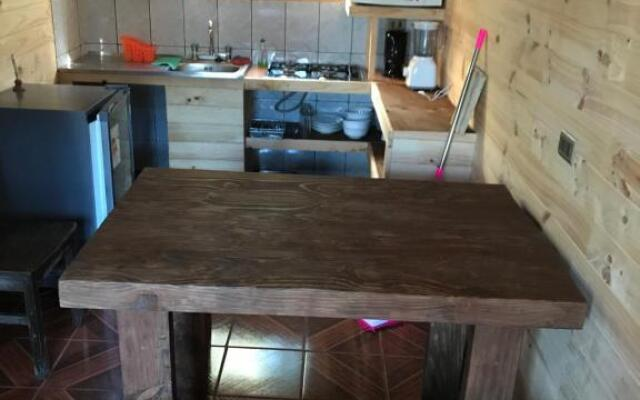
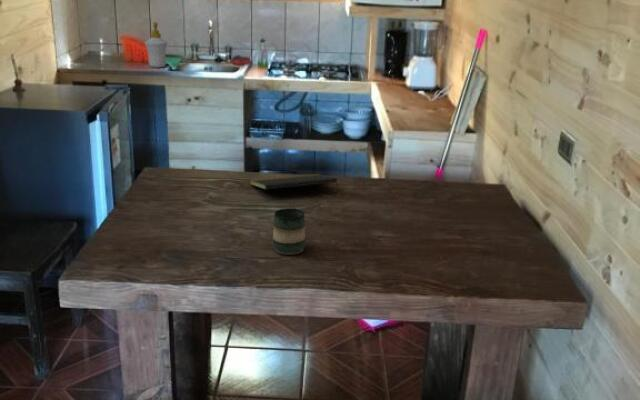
+ notepad (292, 181)
+ soap bottle (156, 44)
+ mug (290, 228)
